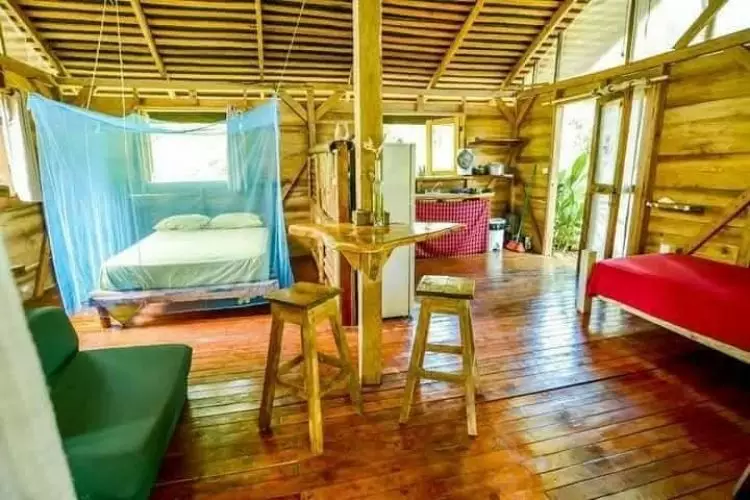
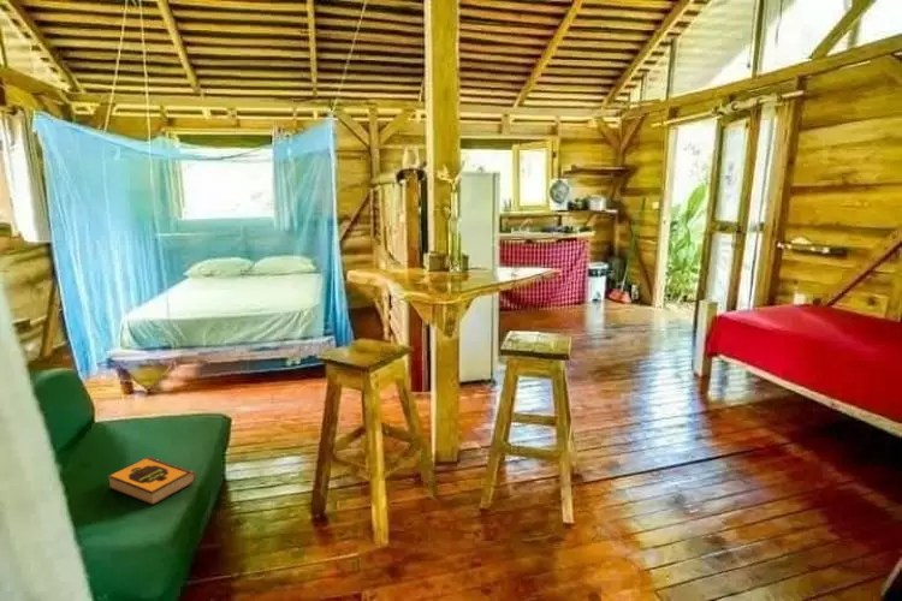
+ hardback book (153, 477)
